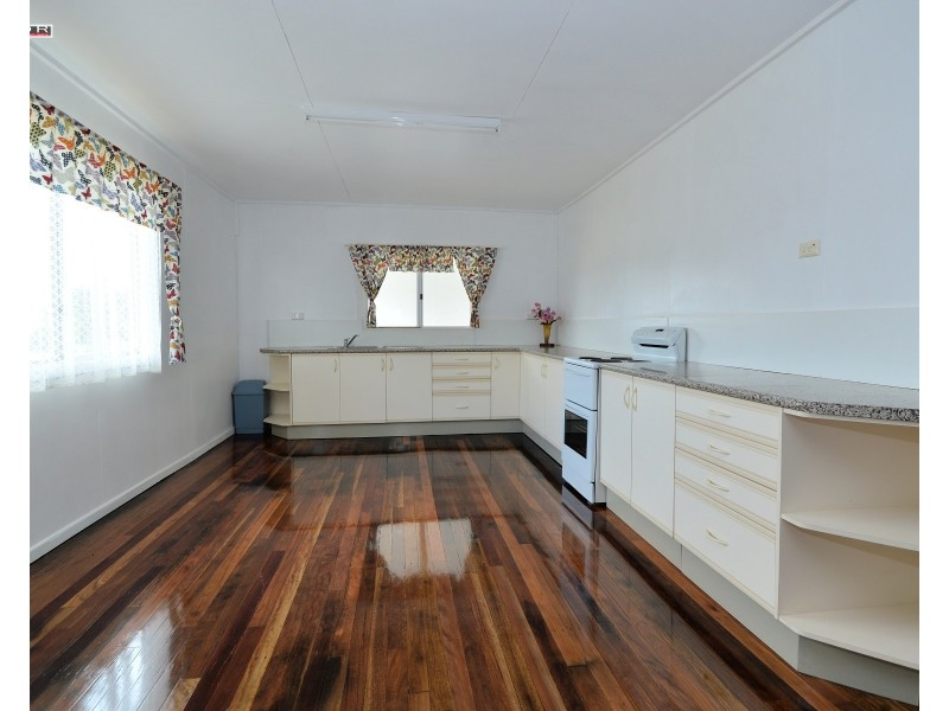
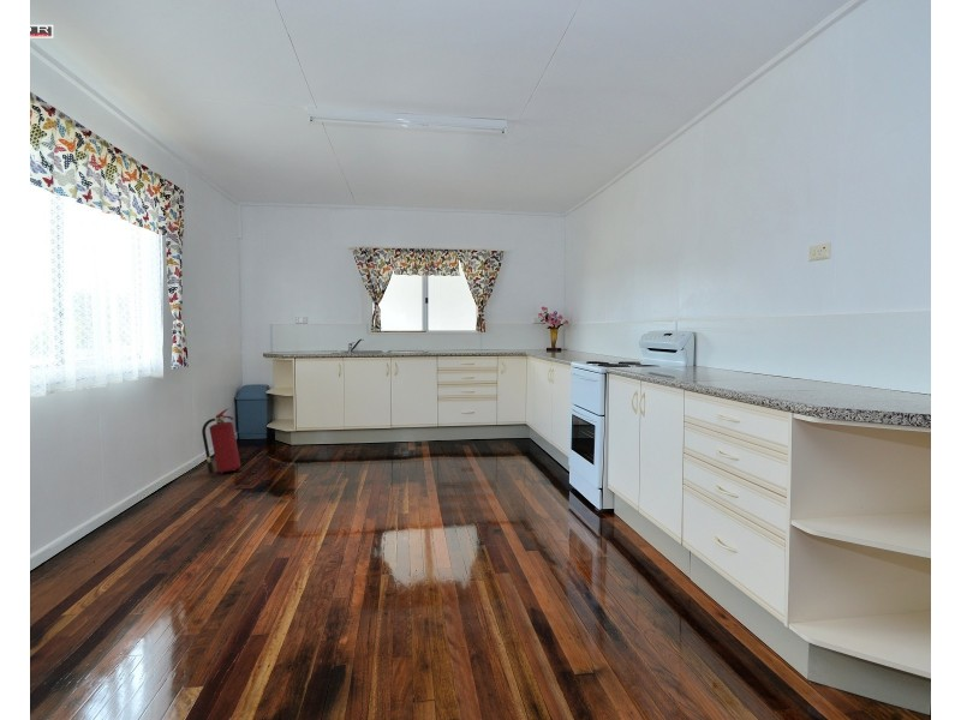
+ fire extinguisher (221, 440)
